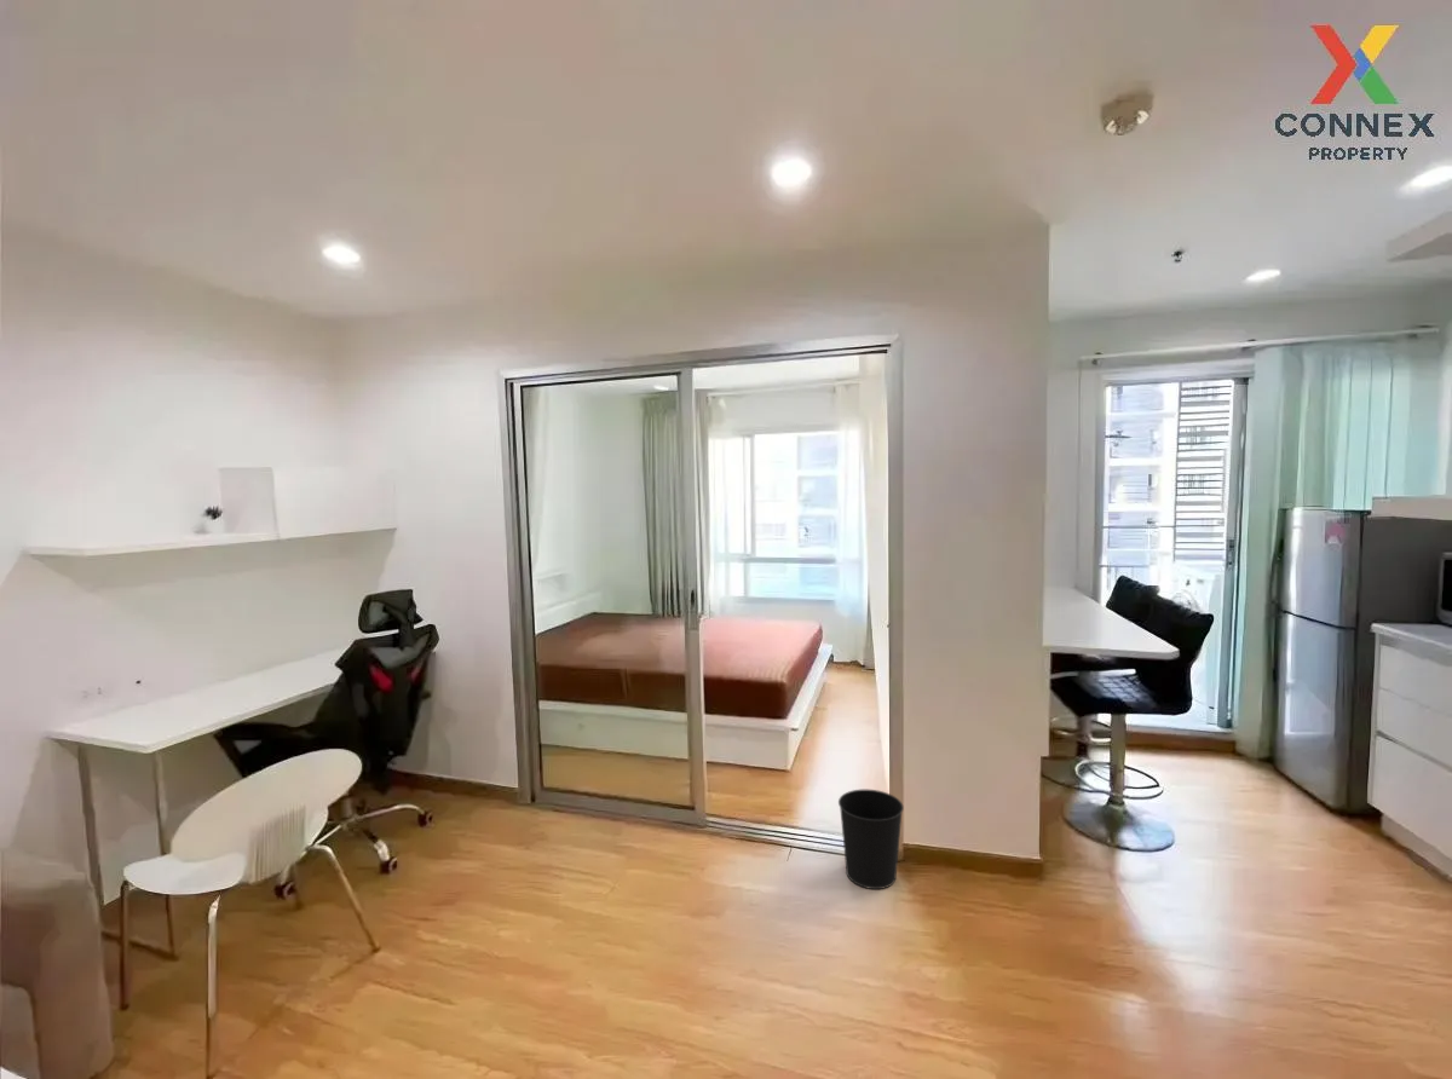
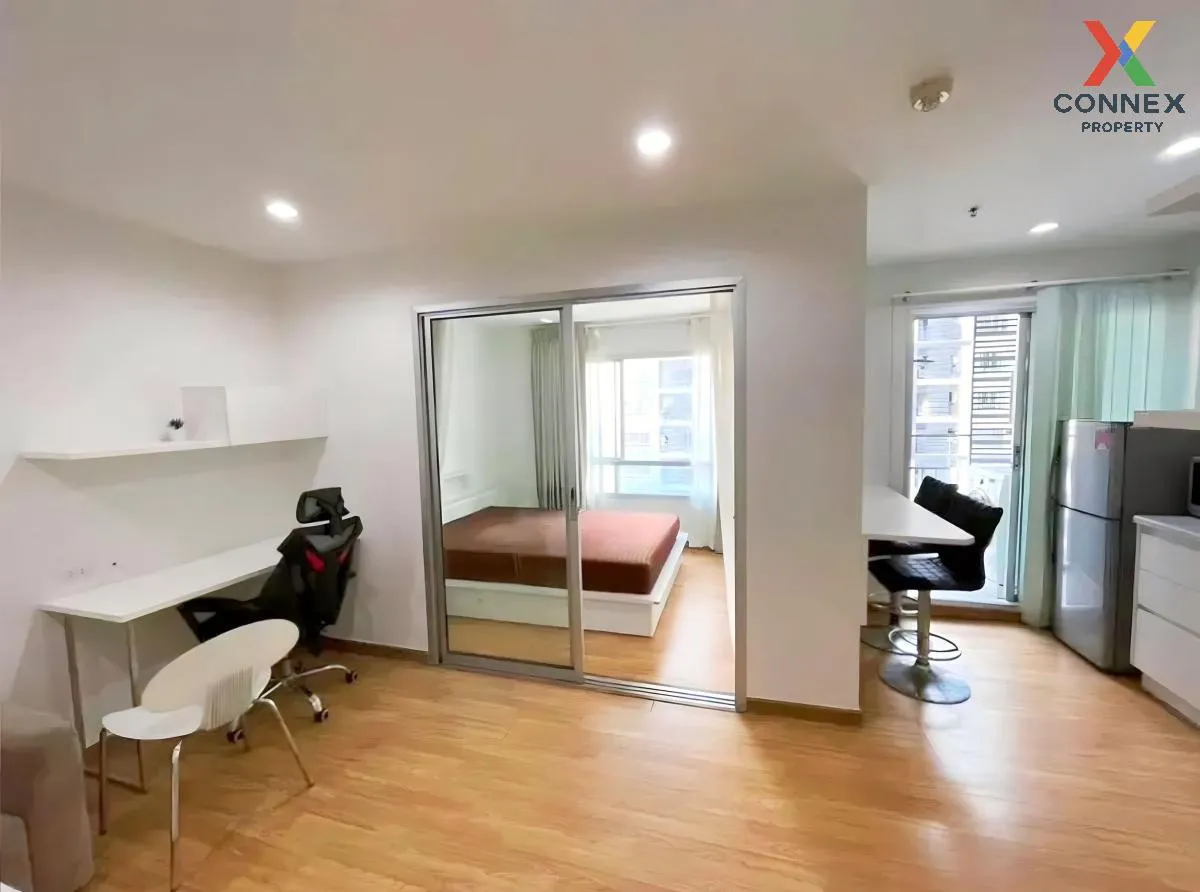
- wastebasket (870, 838)
